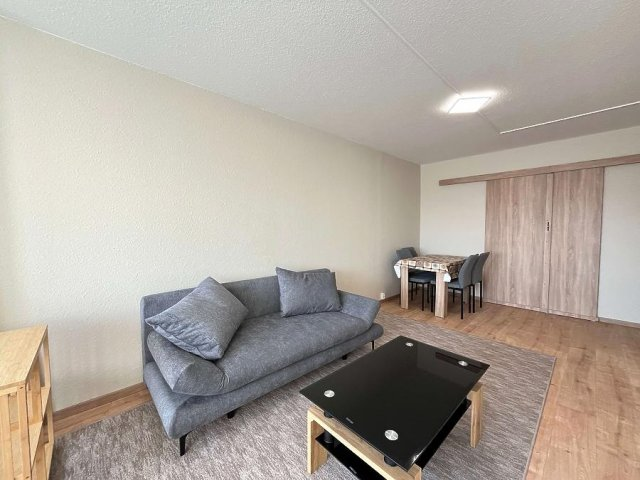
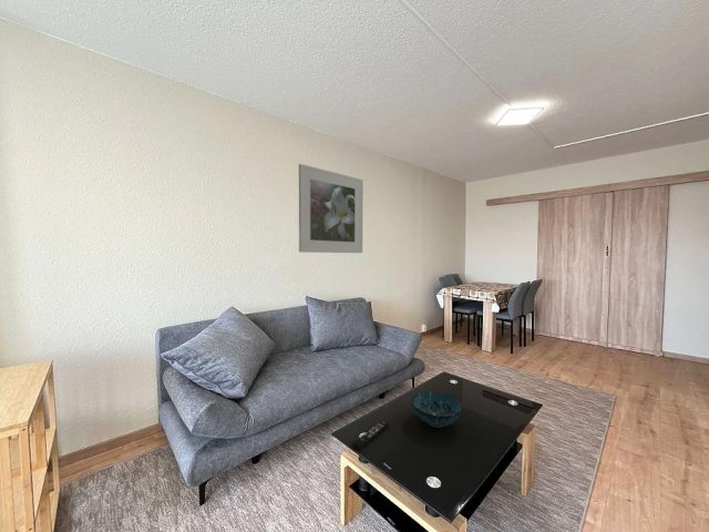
+ remote control (371, 433)
+ decorative bowl (435, 412)
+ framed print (333, 213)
